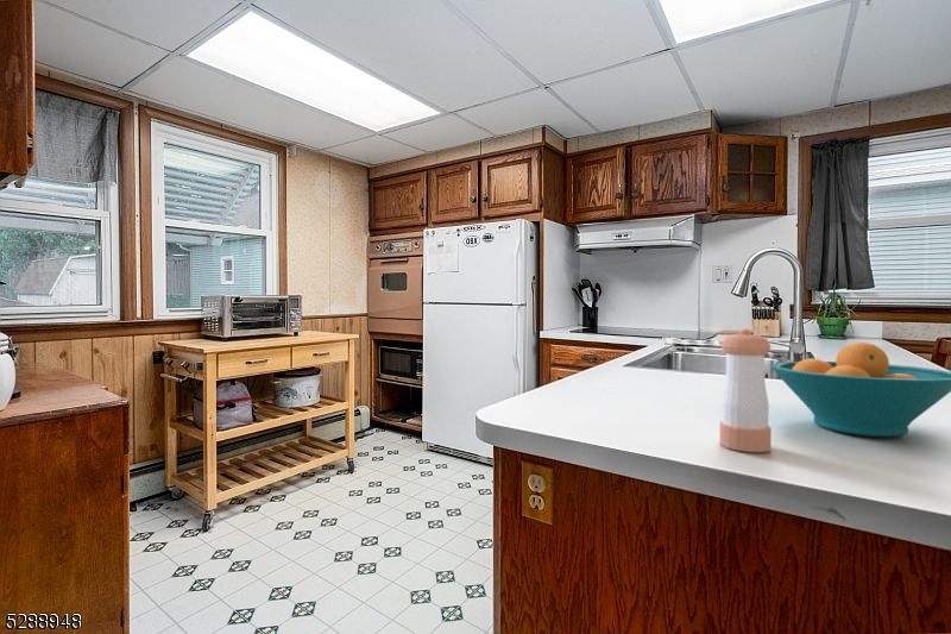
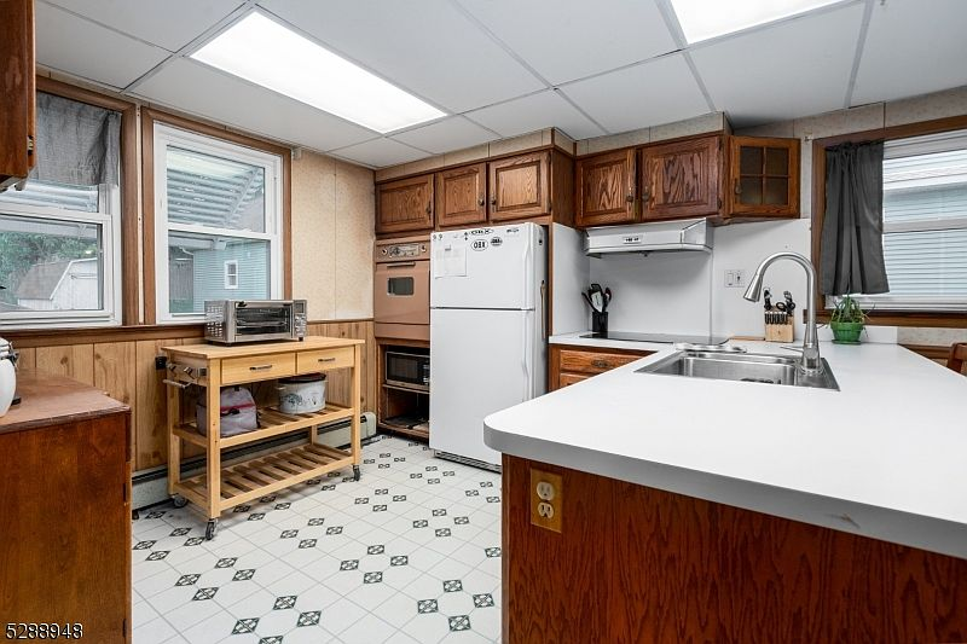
- fruit bowl (858, 385)
- pepper shaker (744, 387)
